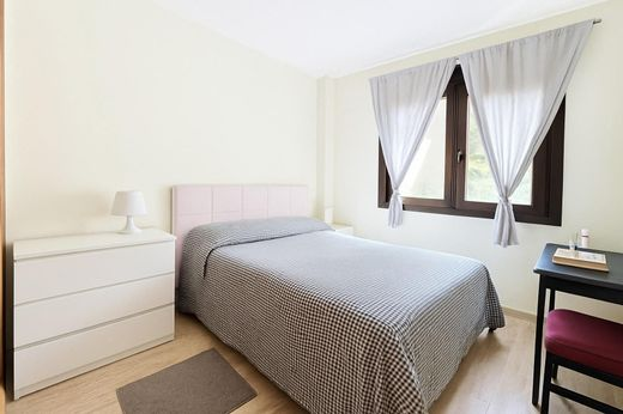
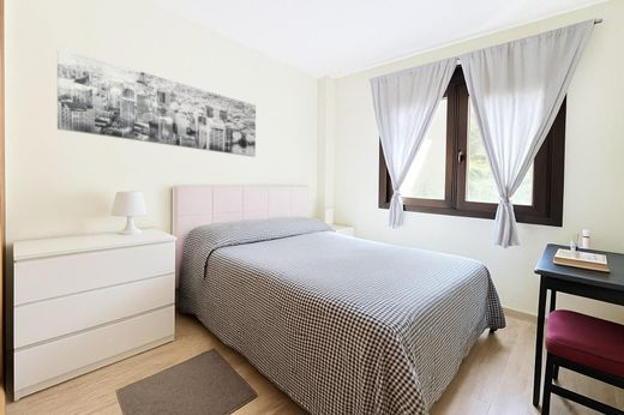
+ wall art (178, 114)
